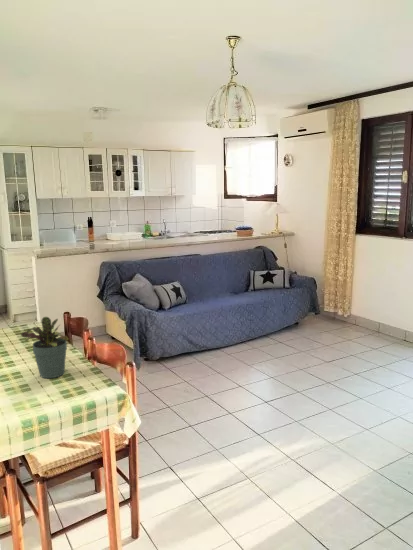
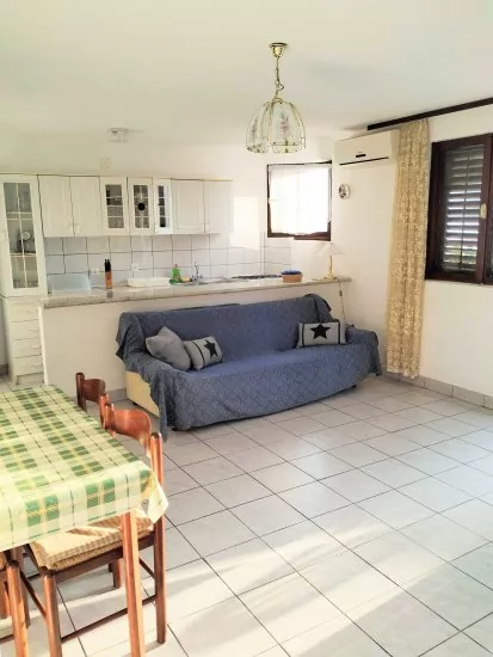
- potted plant (44, 345)
